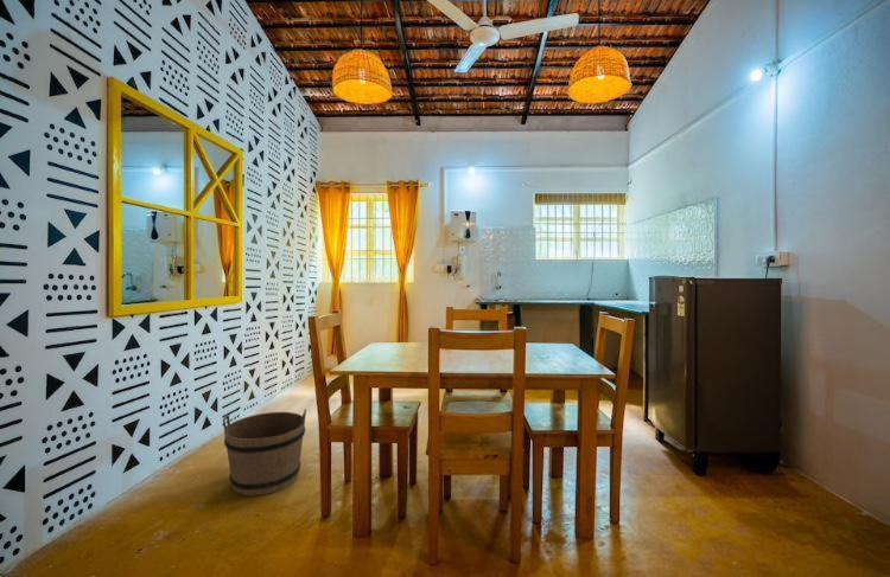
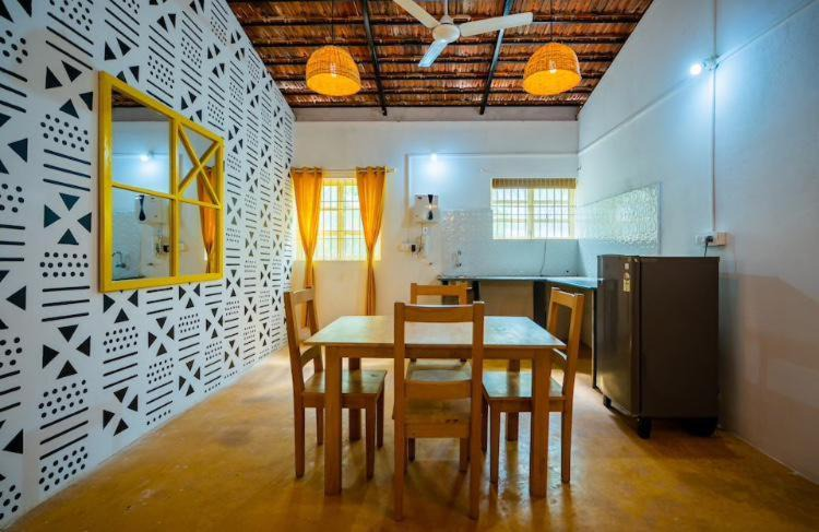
- bucket (266, 447)
